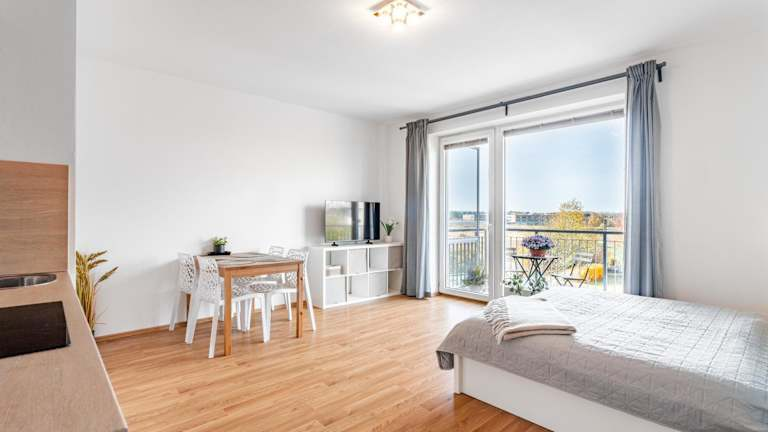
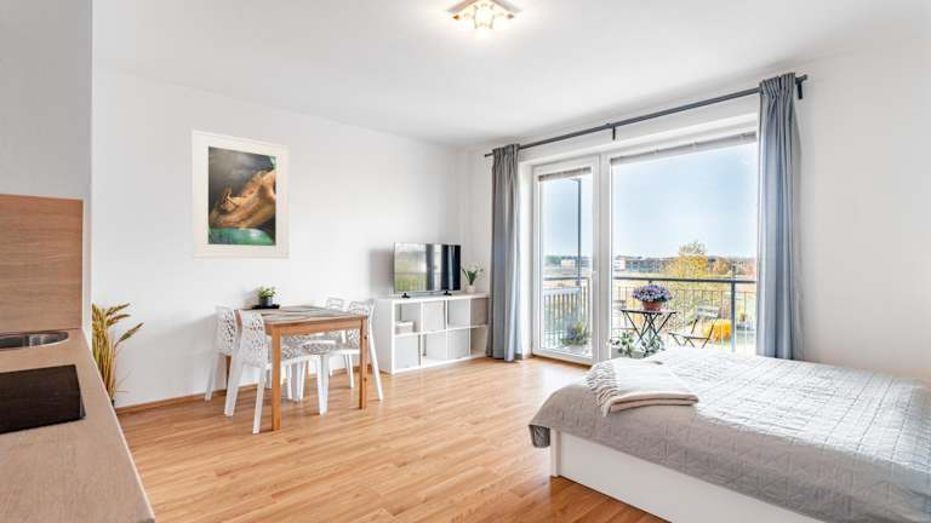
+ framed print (242, 197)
